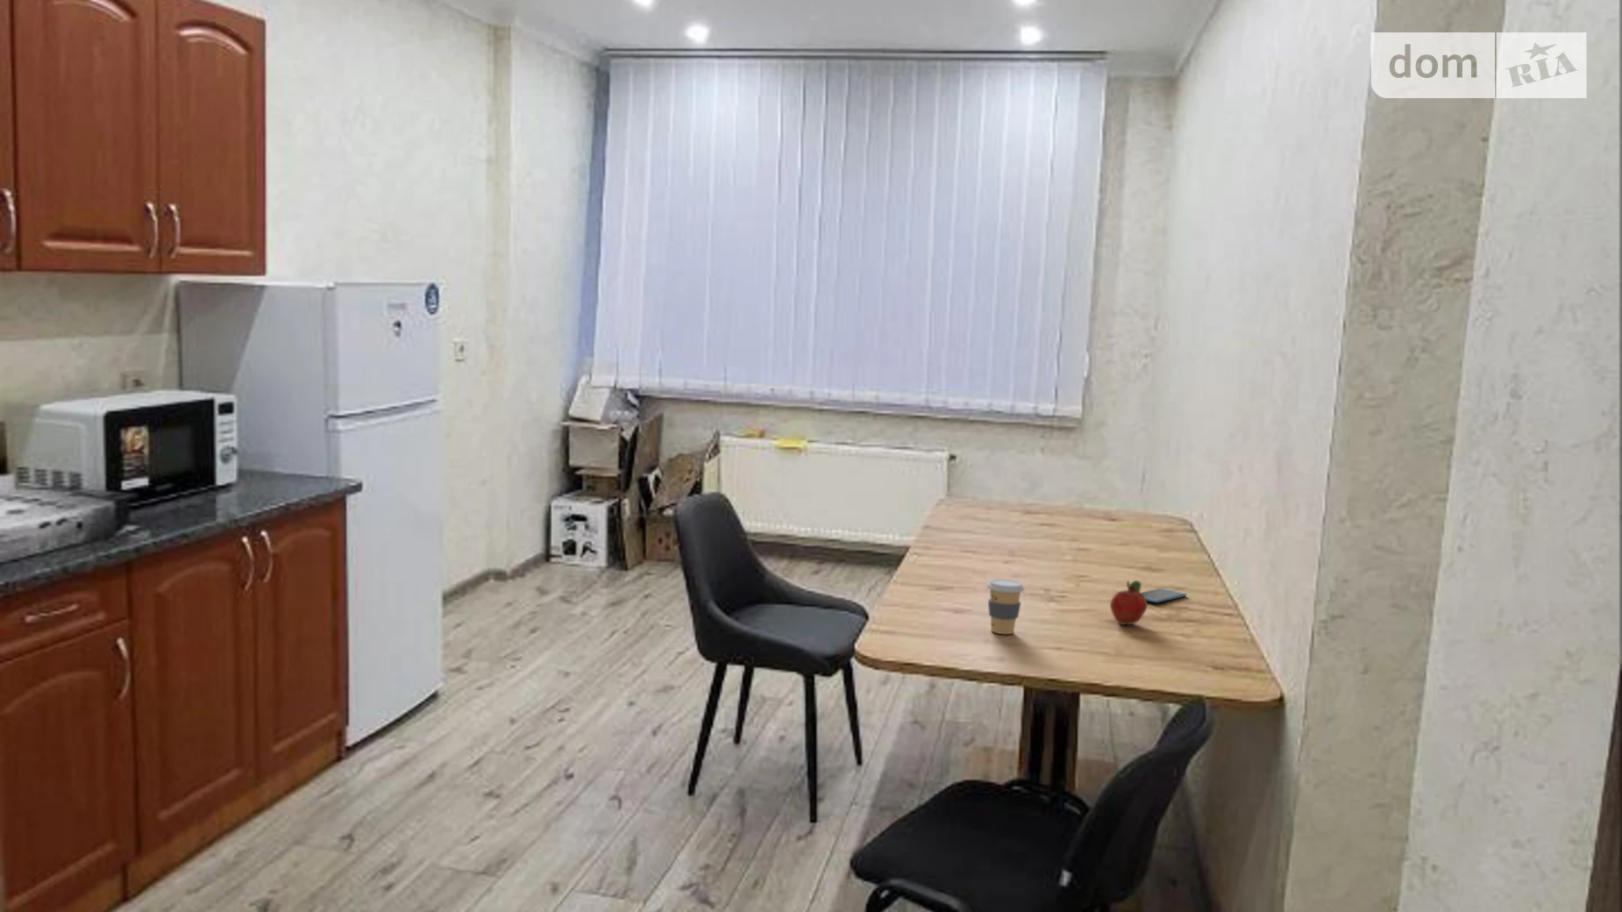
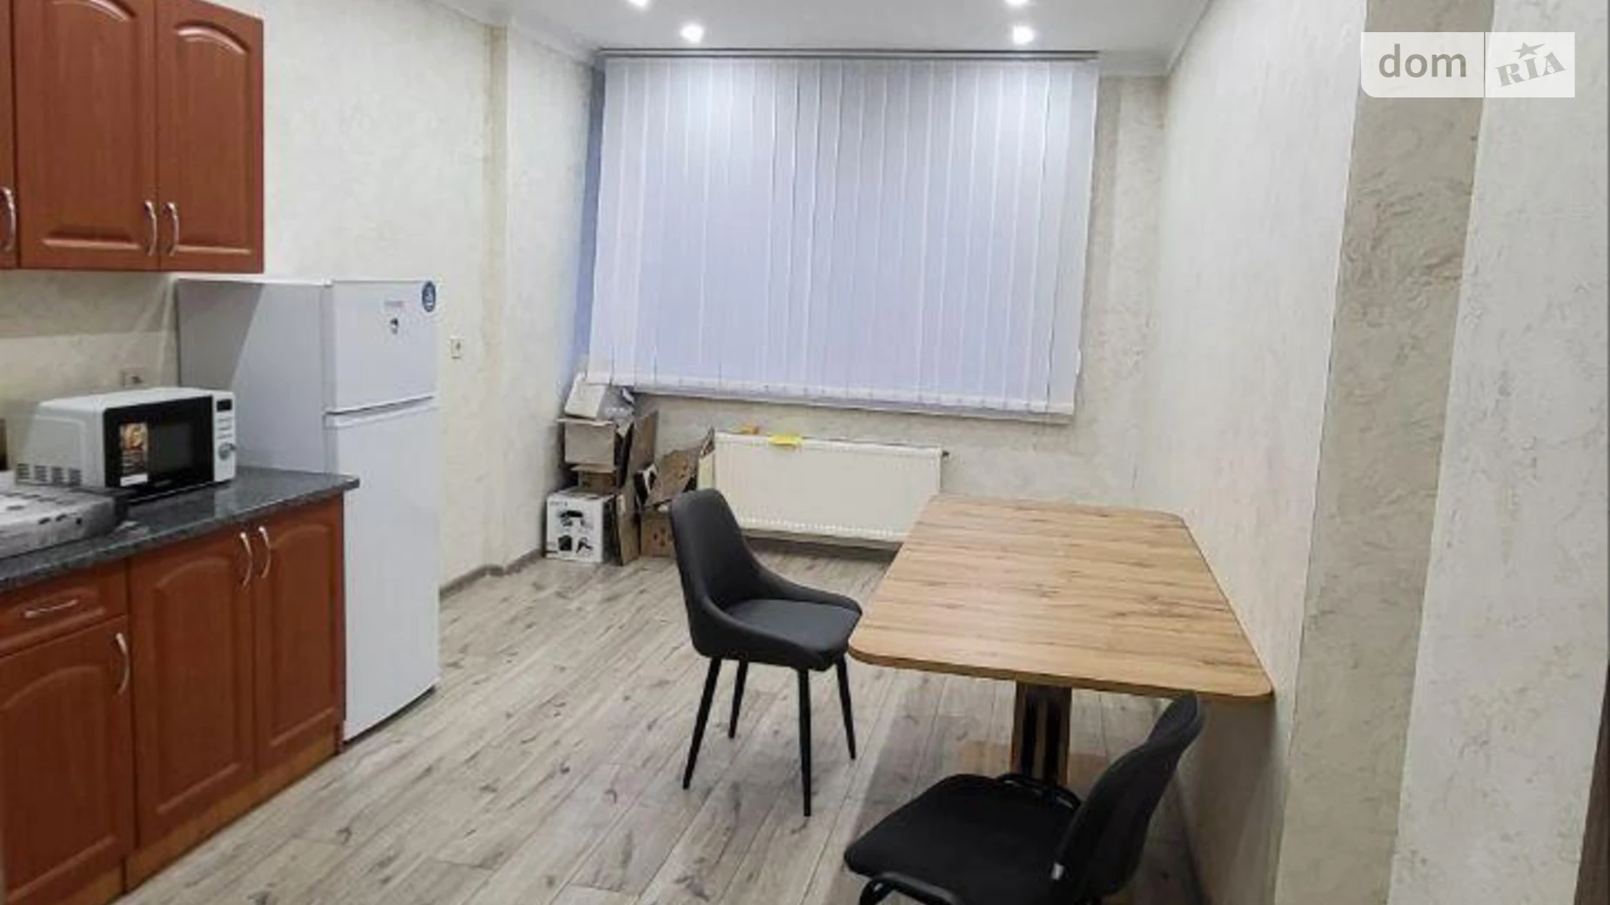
- coffee cup (1004, 607)
- smartphone (1159, 595)
- fruit (1130, 601)
